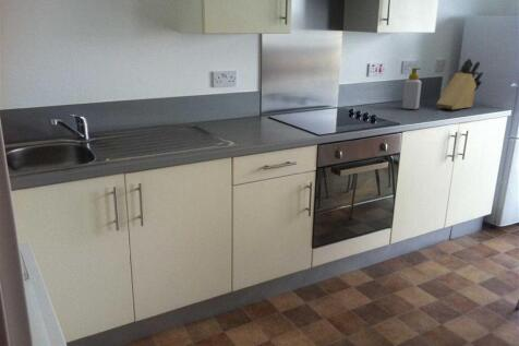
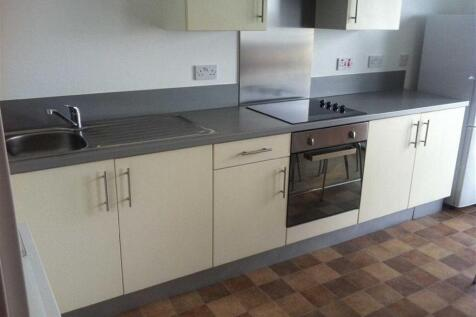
- knife block (461, 83)
- soap bottle (412, 88)
